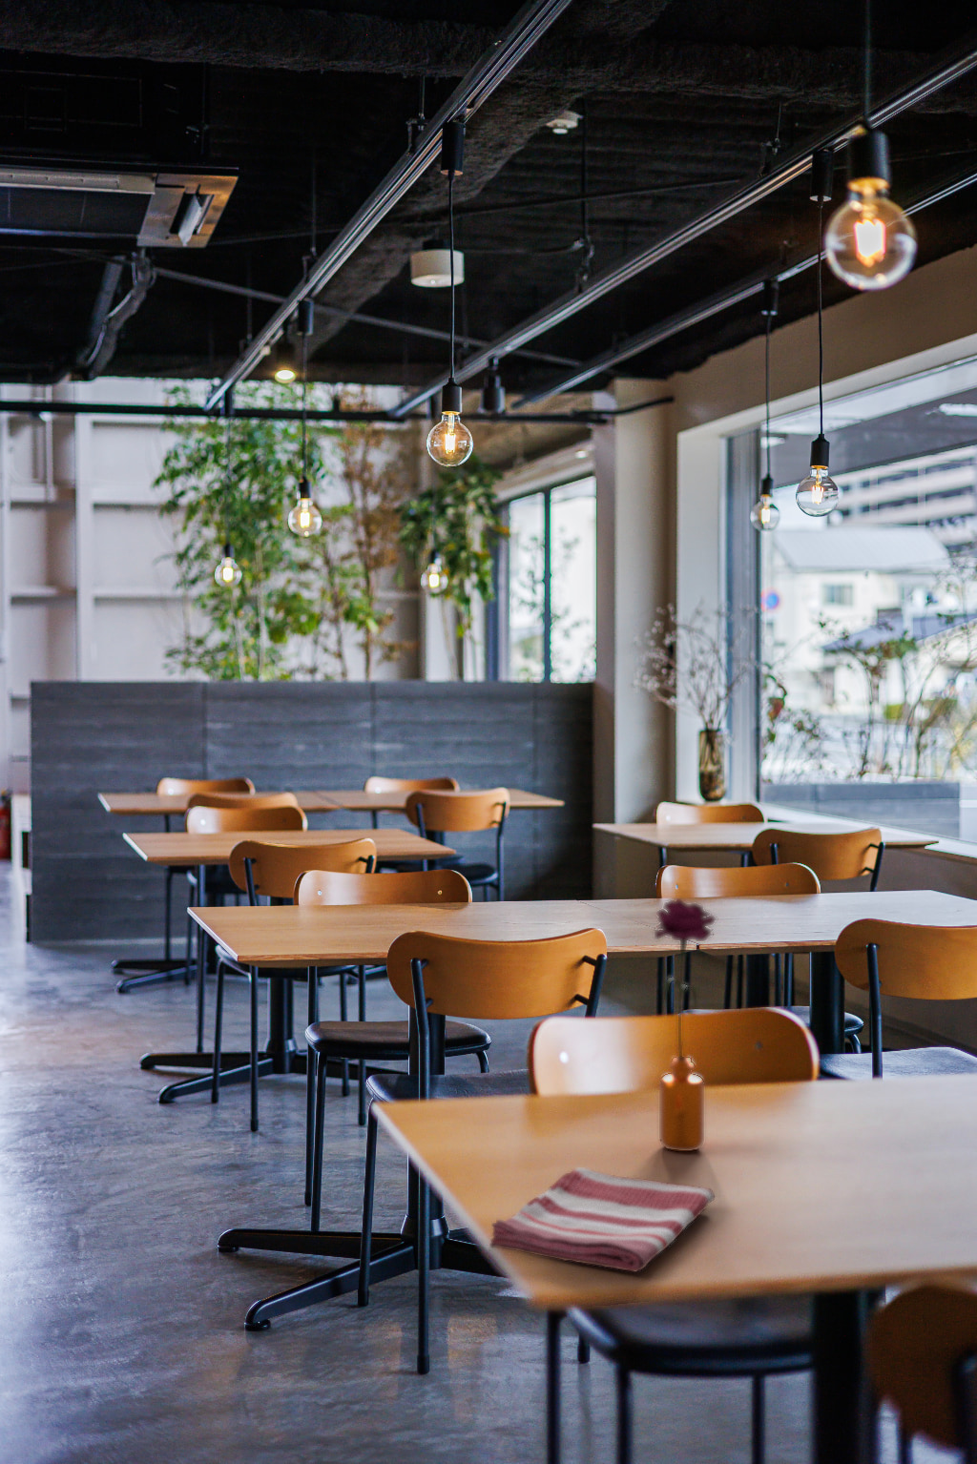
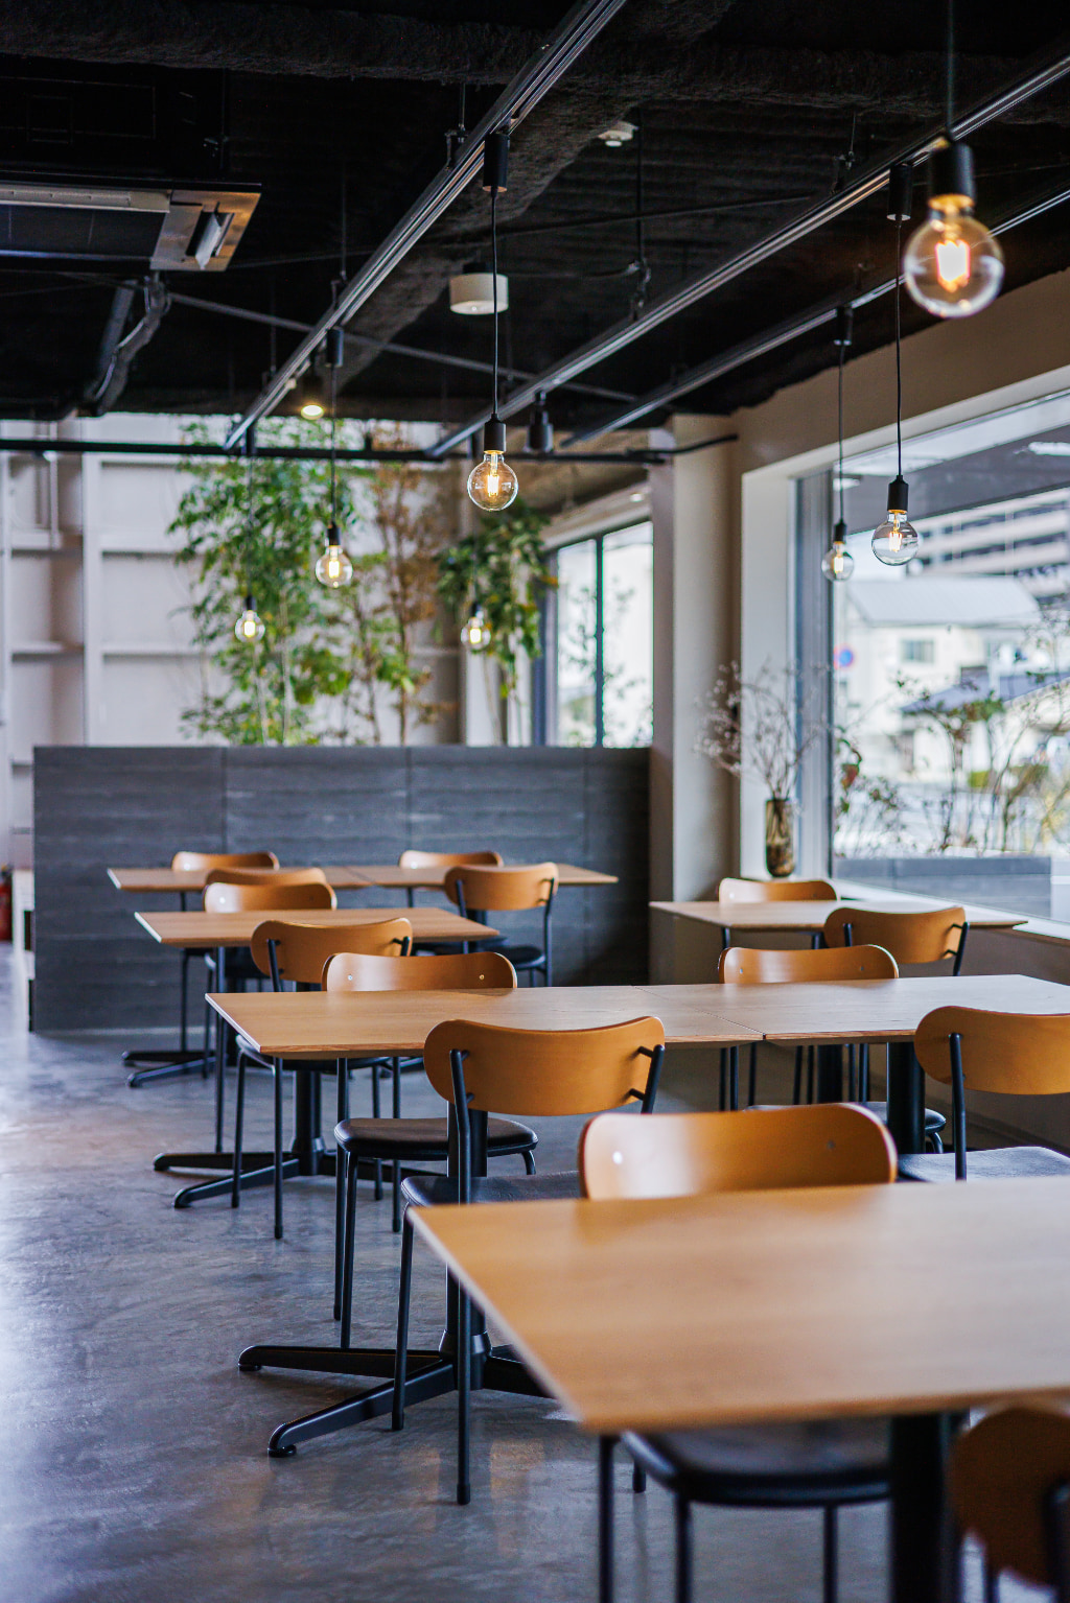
- dish towel (606, 1213)
- flower (680, 1023)
